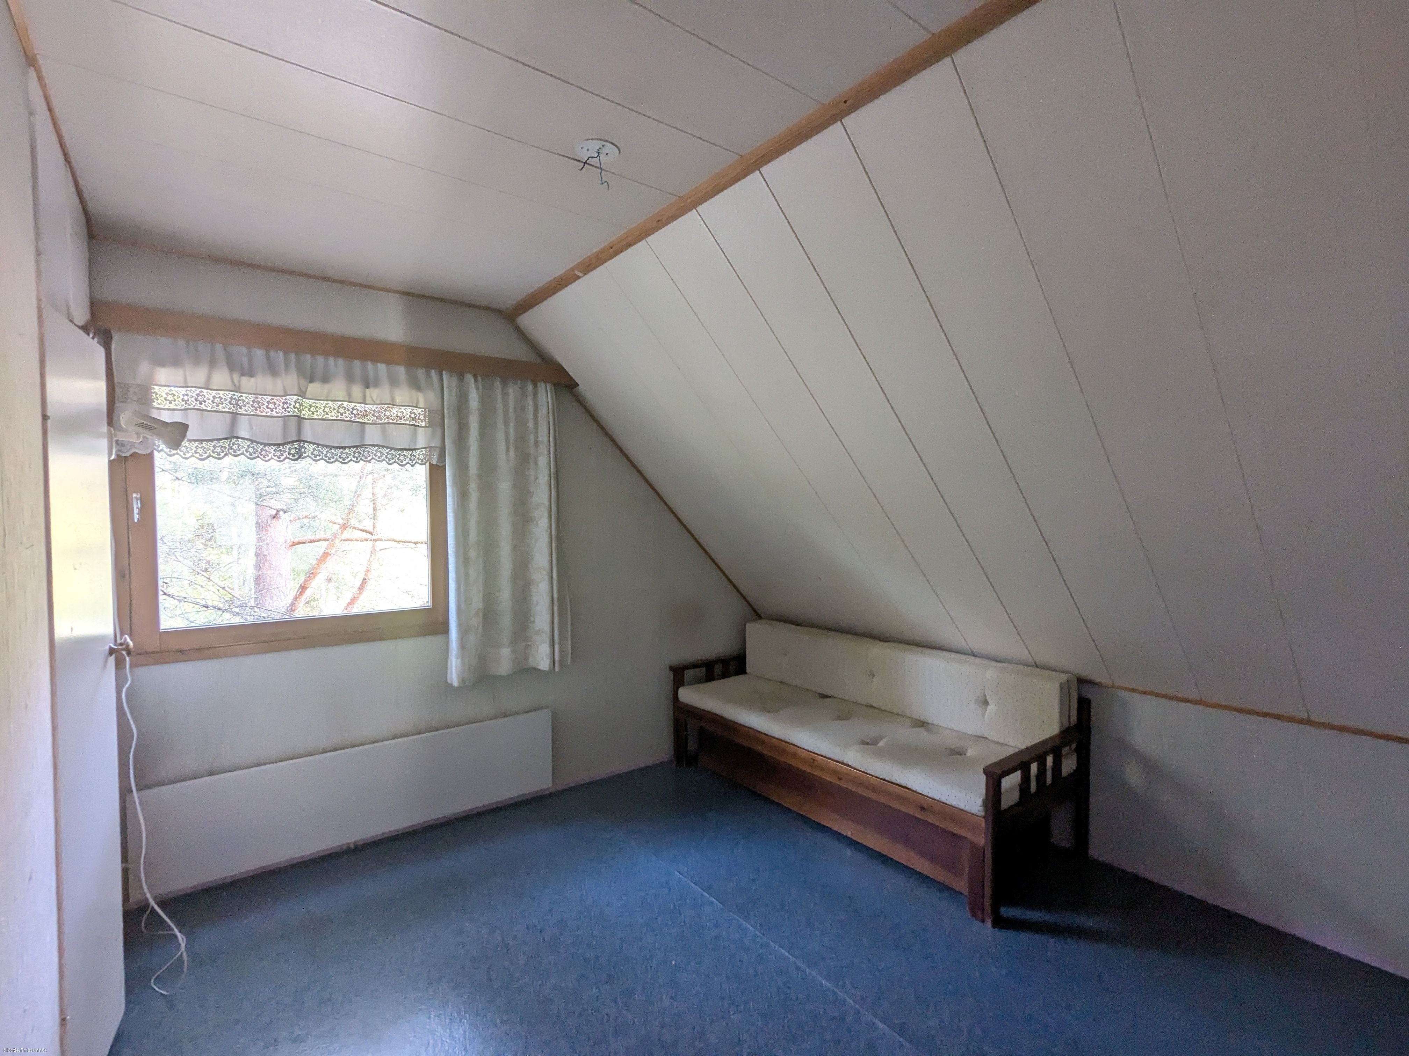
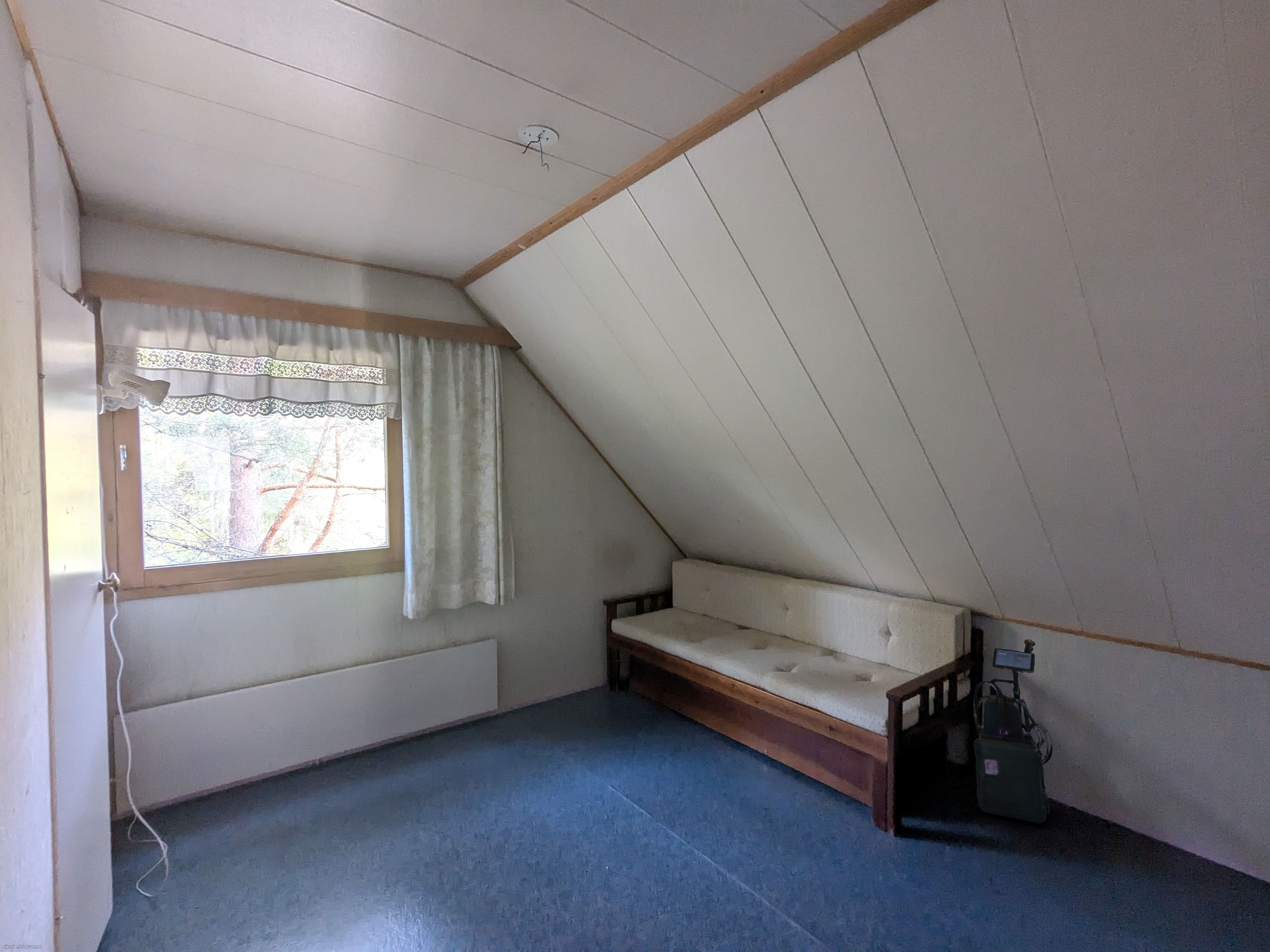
+ vacuum cleaner (1012, 726)
